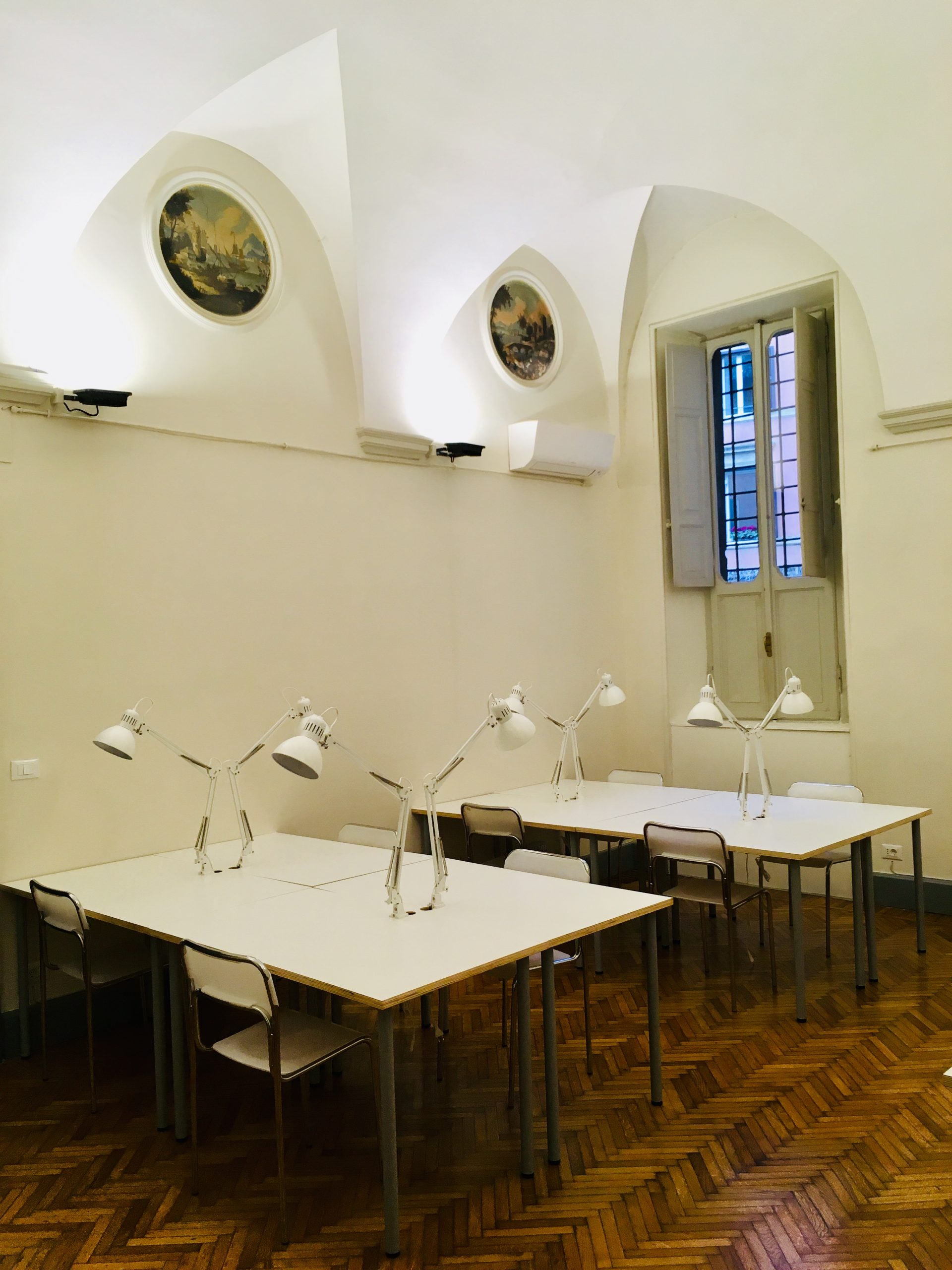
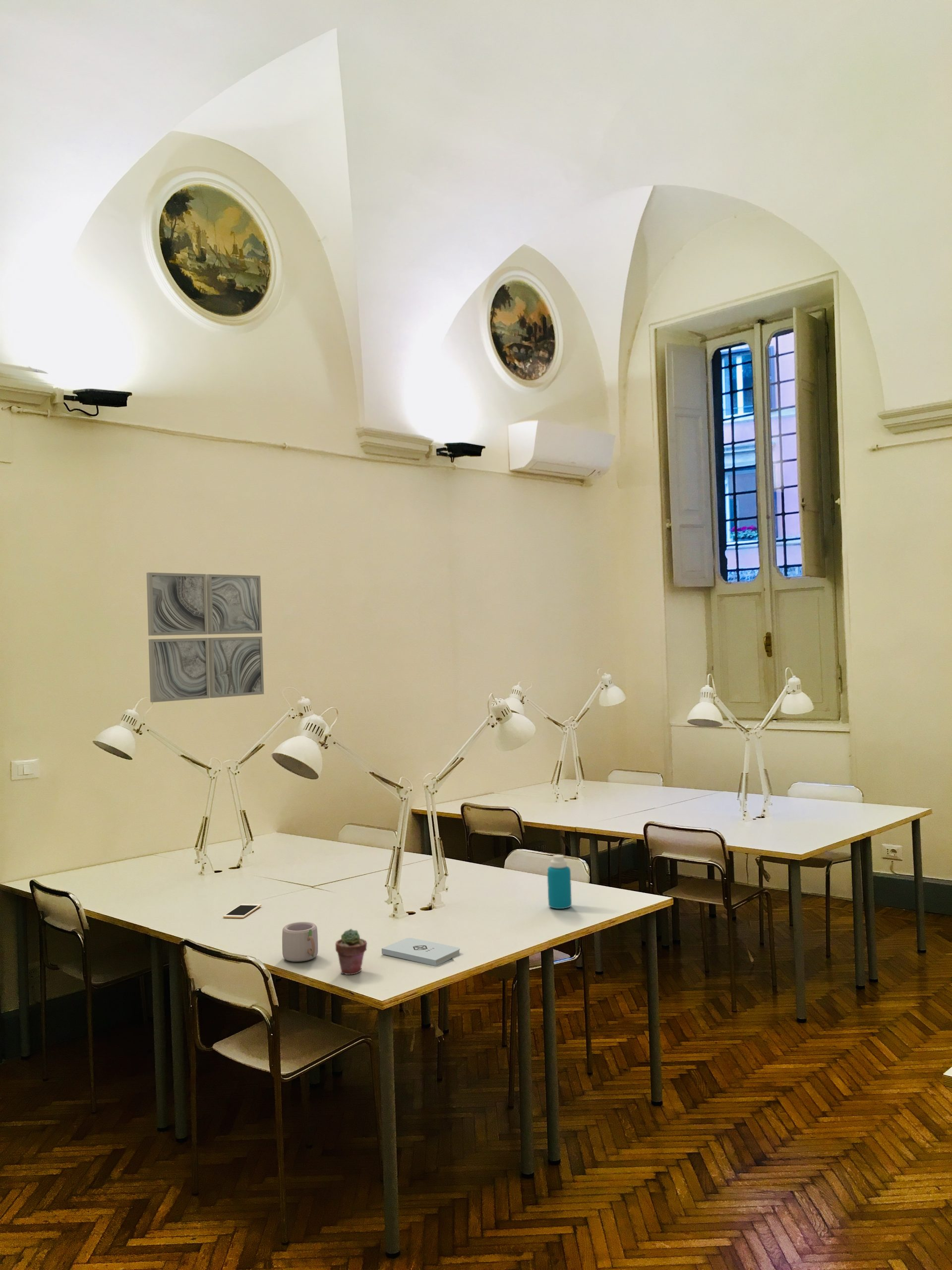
+ cell phone (242, 910)
+ bottle (559, 881)
+ mug (304, 942)
+ notepad (421, 951)
+ wall art (208, 634)
+ potted succulent (351, 950)
